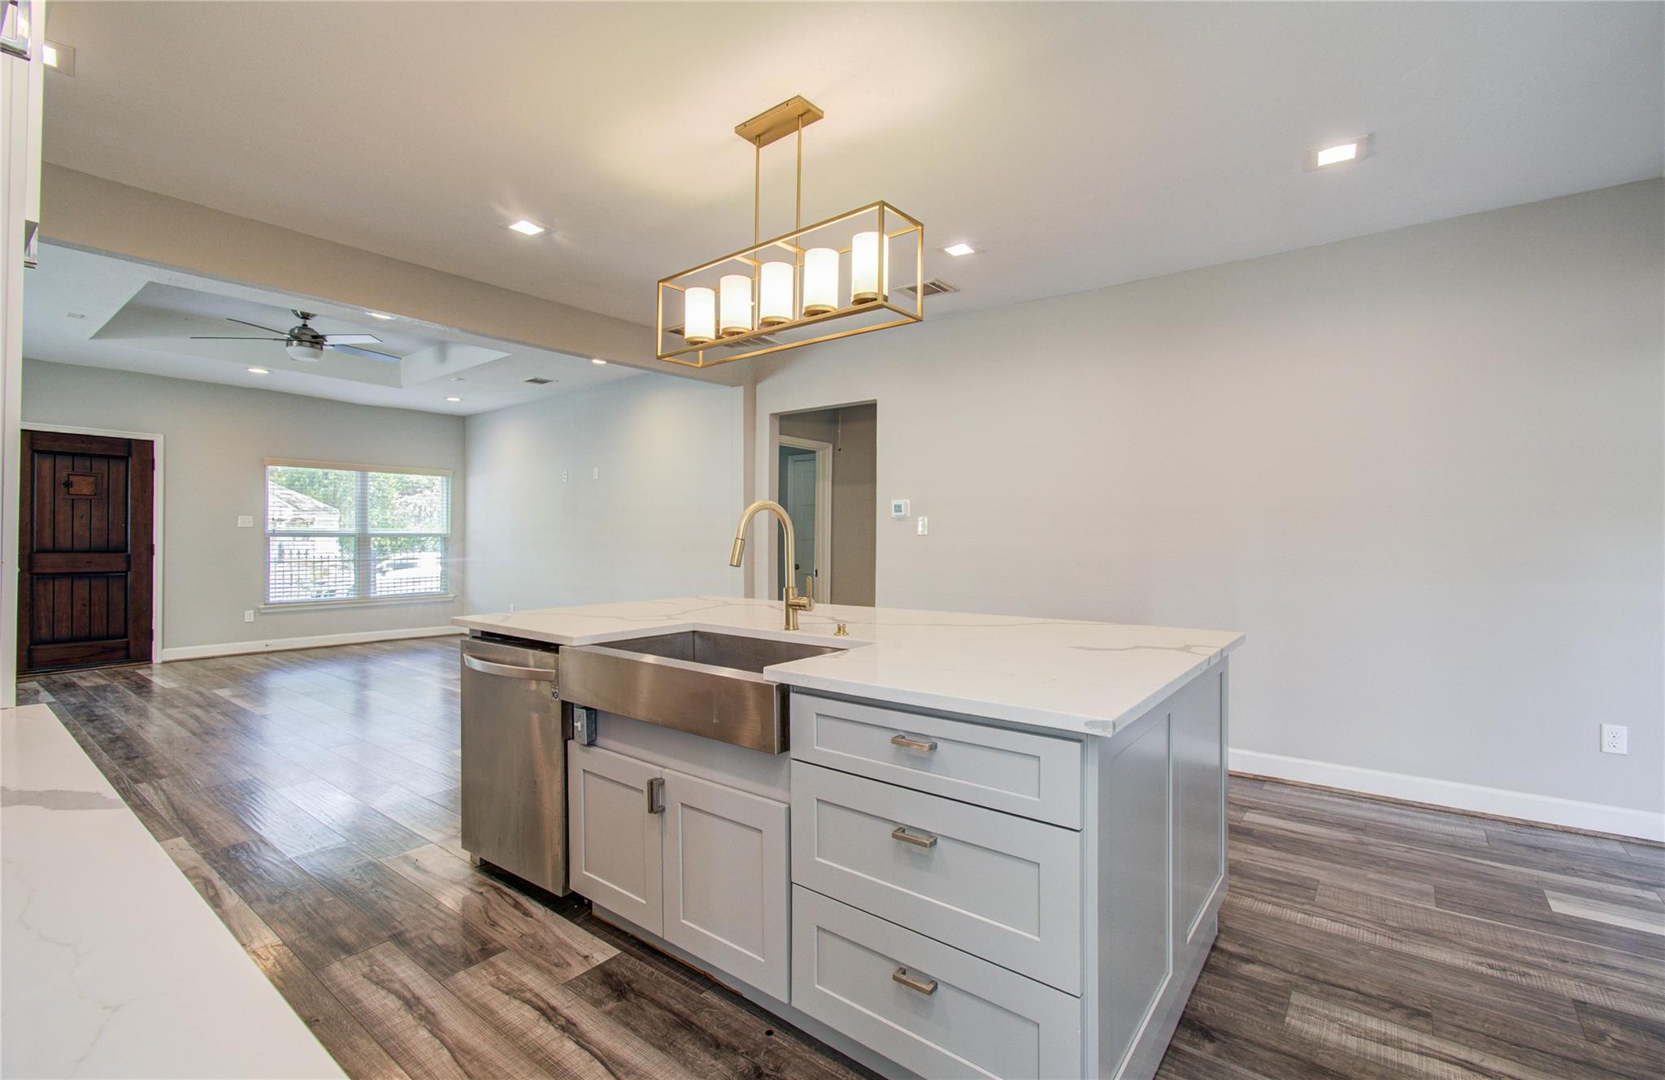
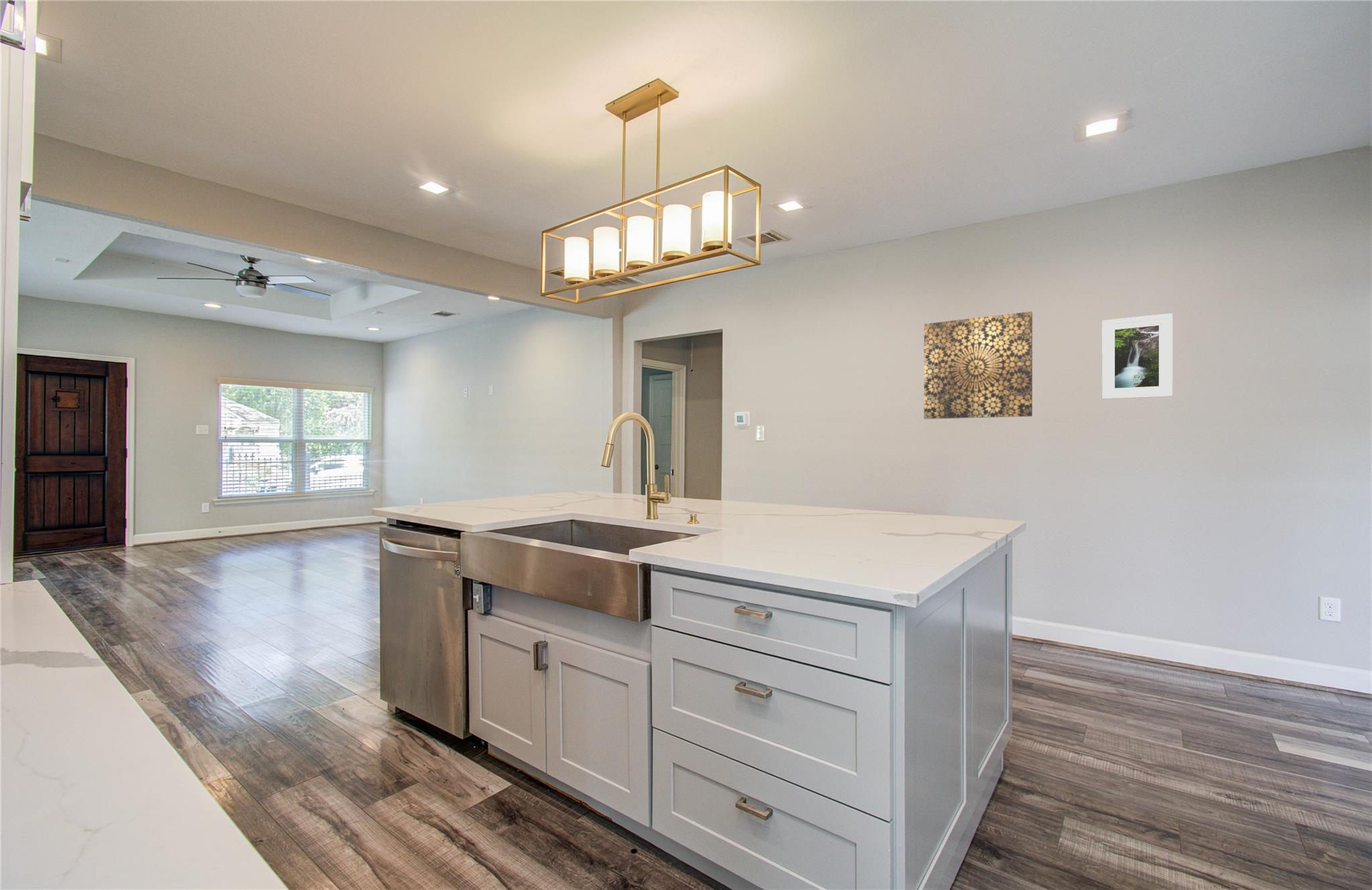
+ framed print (1136, 357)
+ wall art (975, 368)
